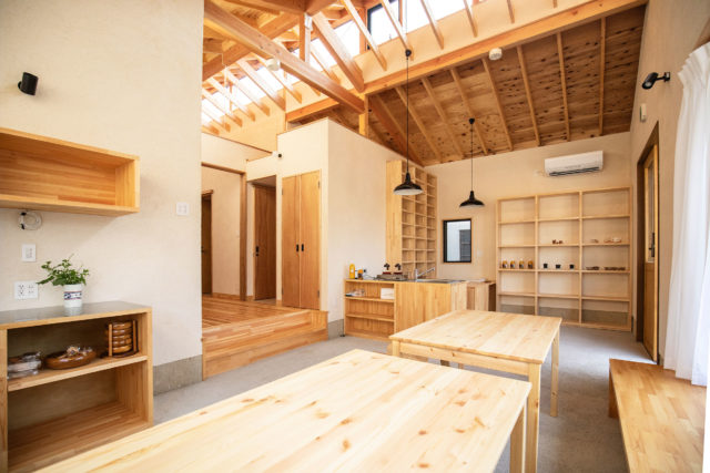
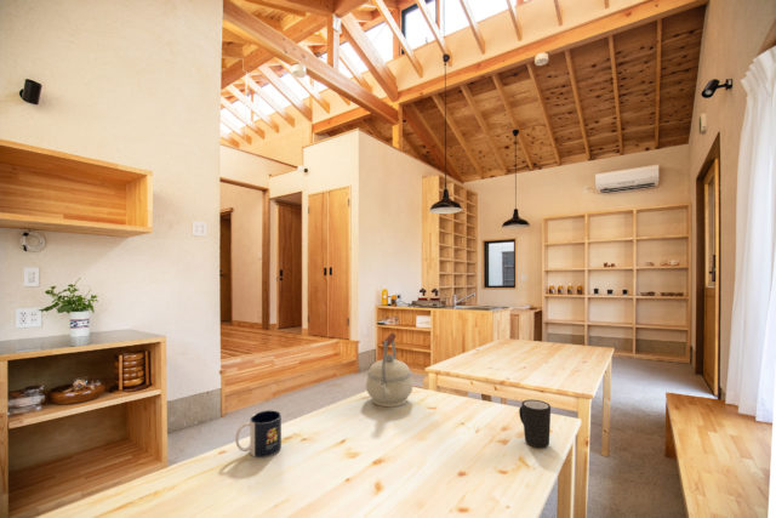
+ mug (258, 434)
+ kettle (388, 369)
+ mug (531, 420)
